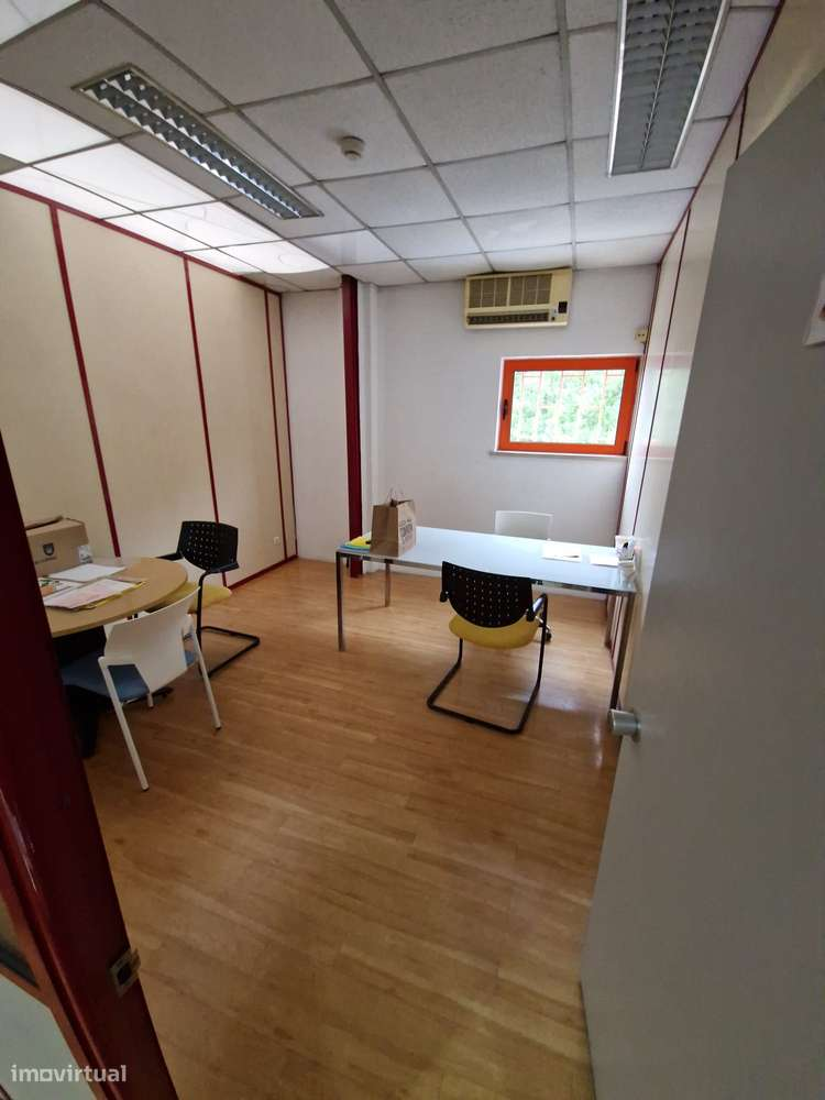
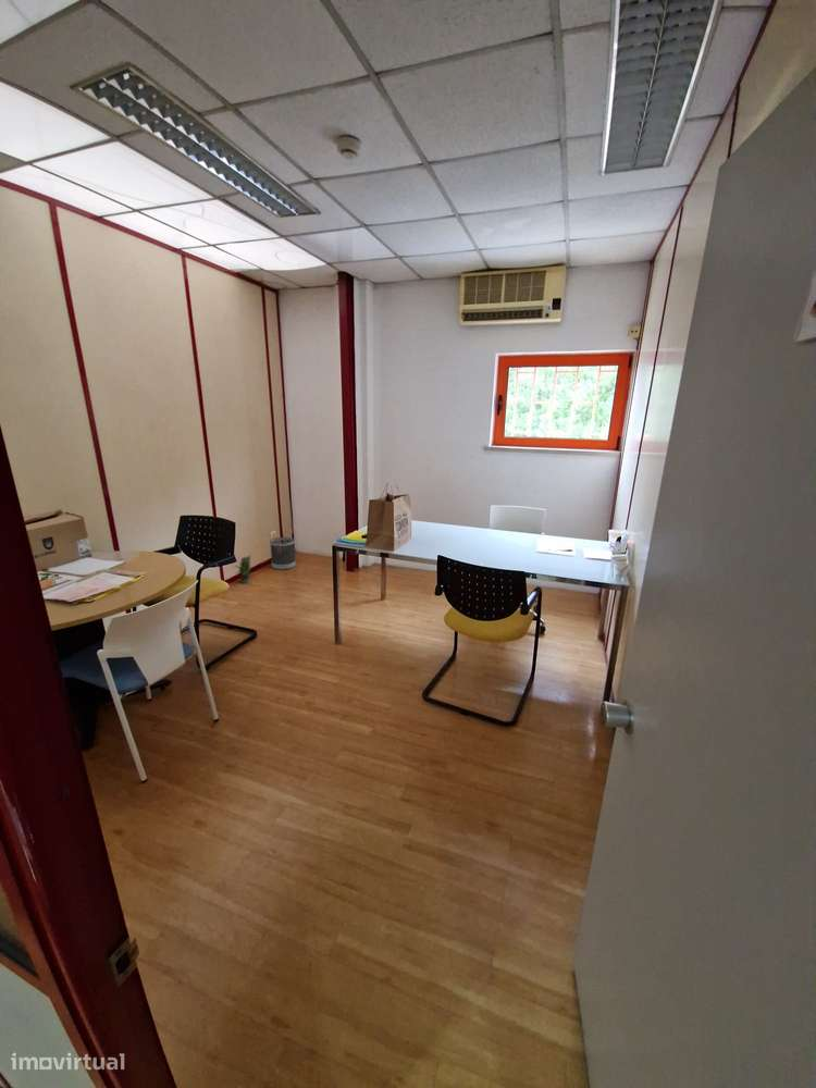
+ wastebasket (283, 553)
+ potted plant (245, 568)
